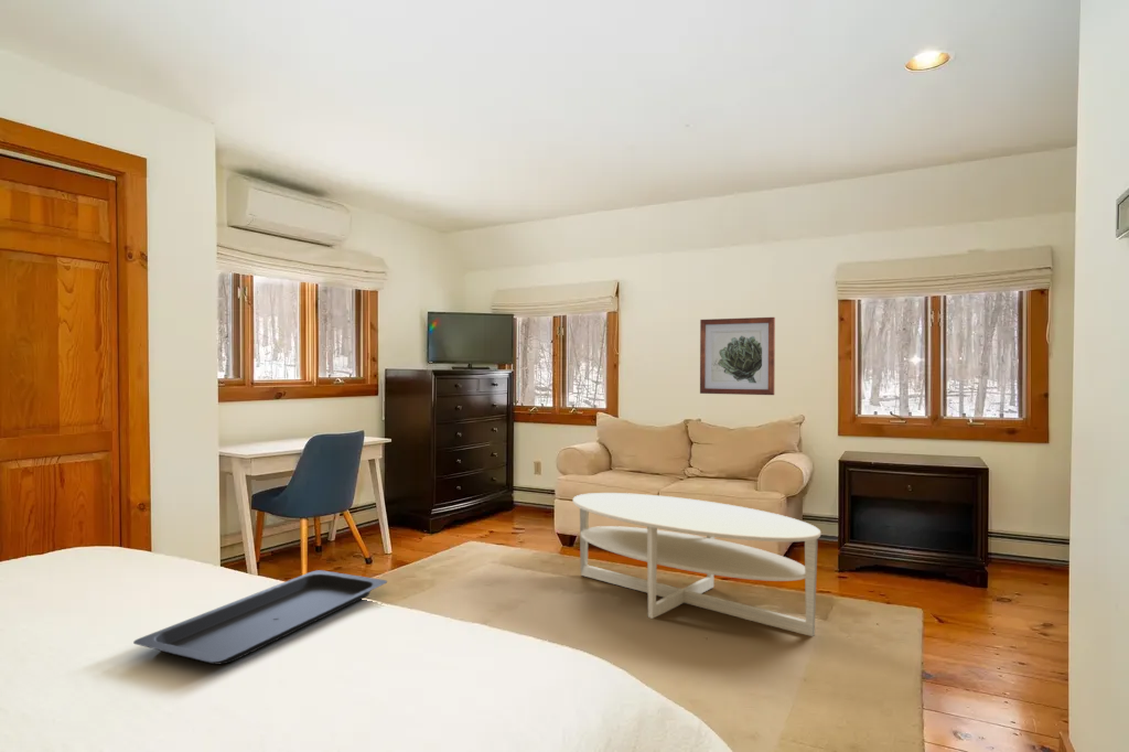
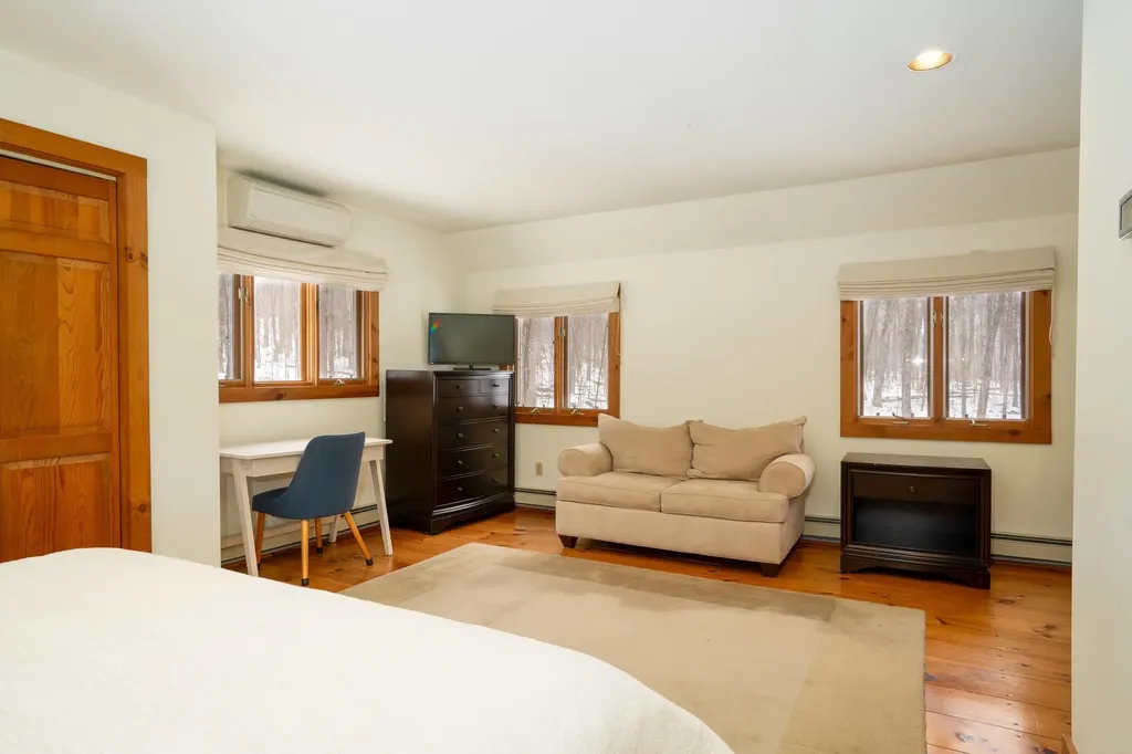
- wall art (736, 356)
- coffee table (682, 556)
- serving tray (276, 613)
